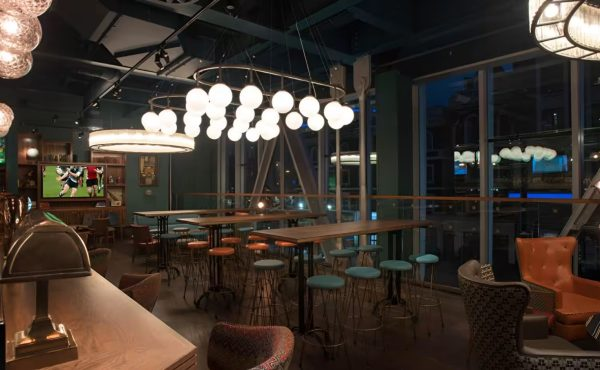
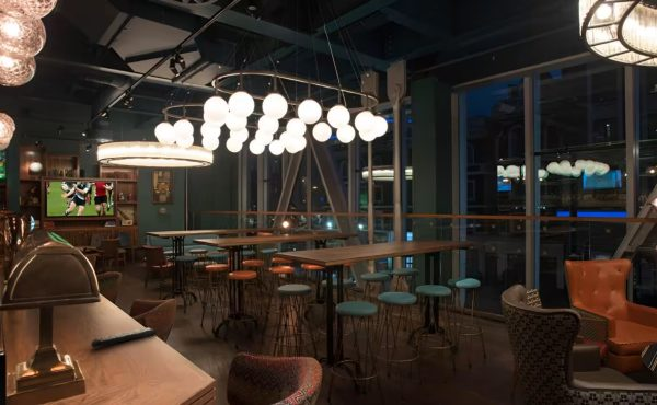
+ remote control (125, 337)
